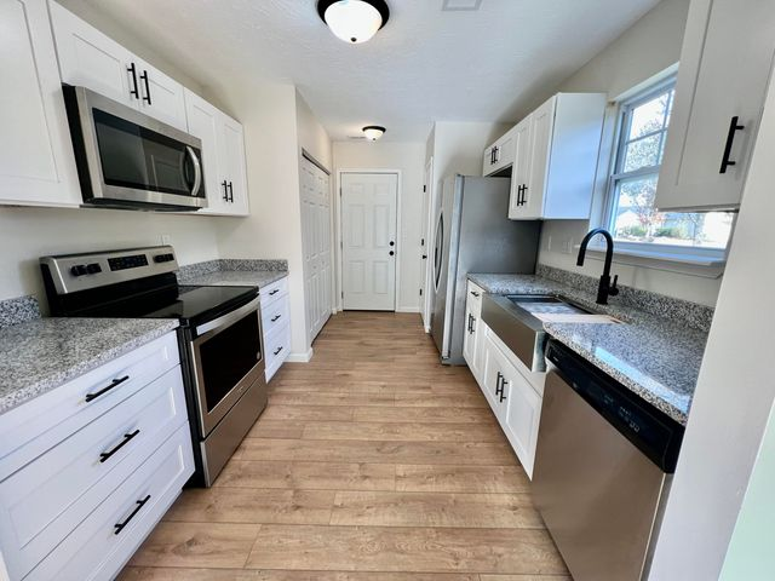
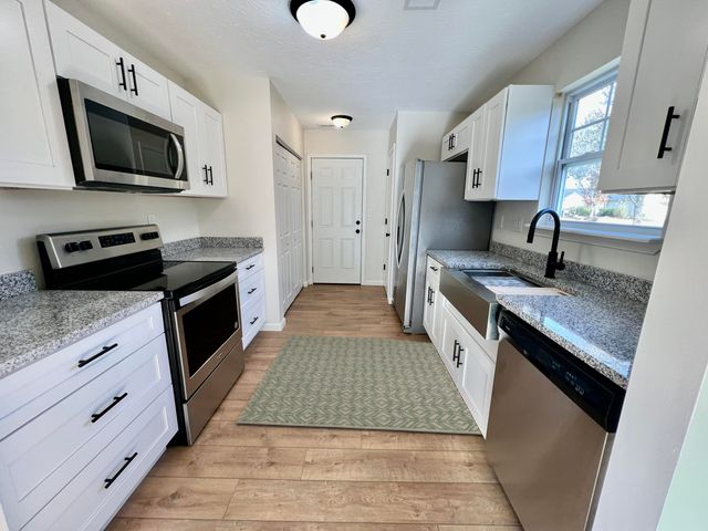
+ rug (378, 372)
